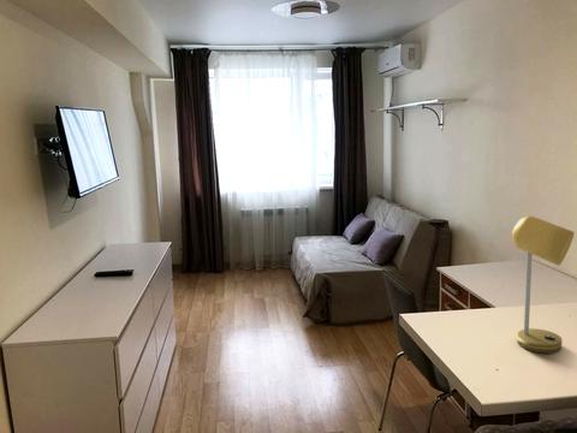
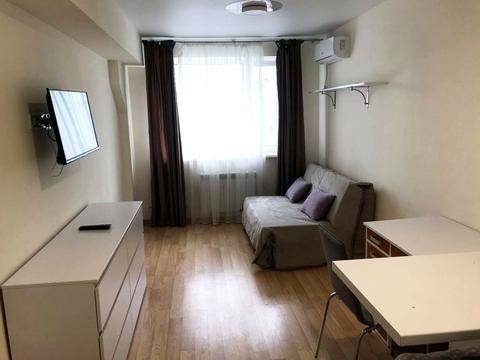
- desk lamp (530, 281)
